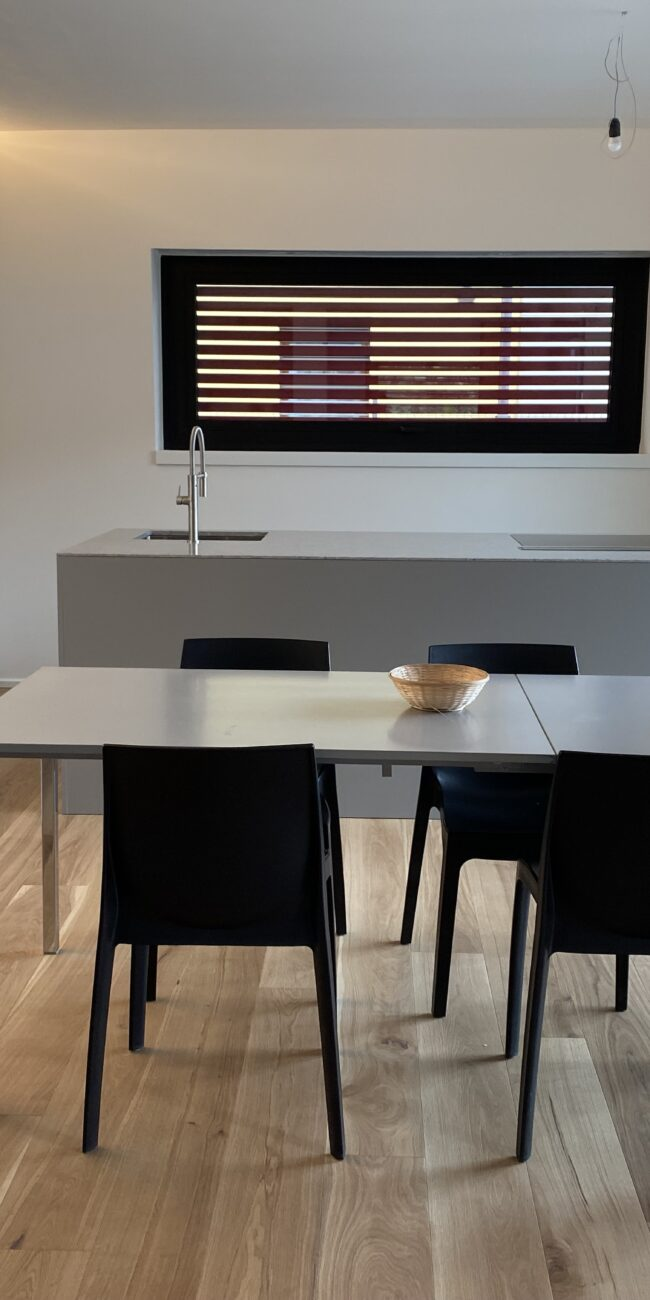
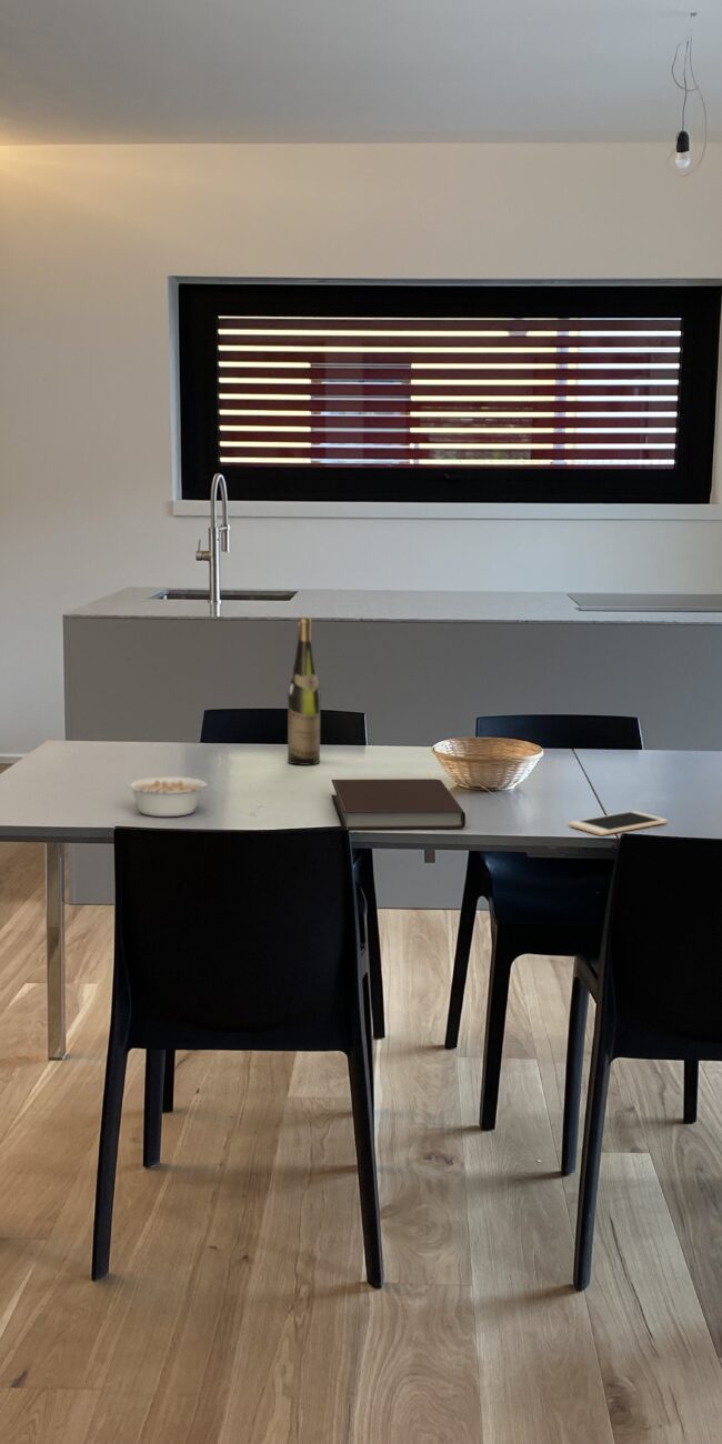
+ legume (170, 794)
+ wine bottle (304, 690)
+ notebook (394, 802)
+ cell phone (618, 822)
